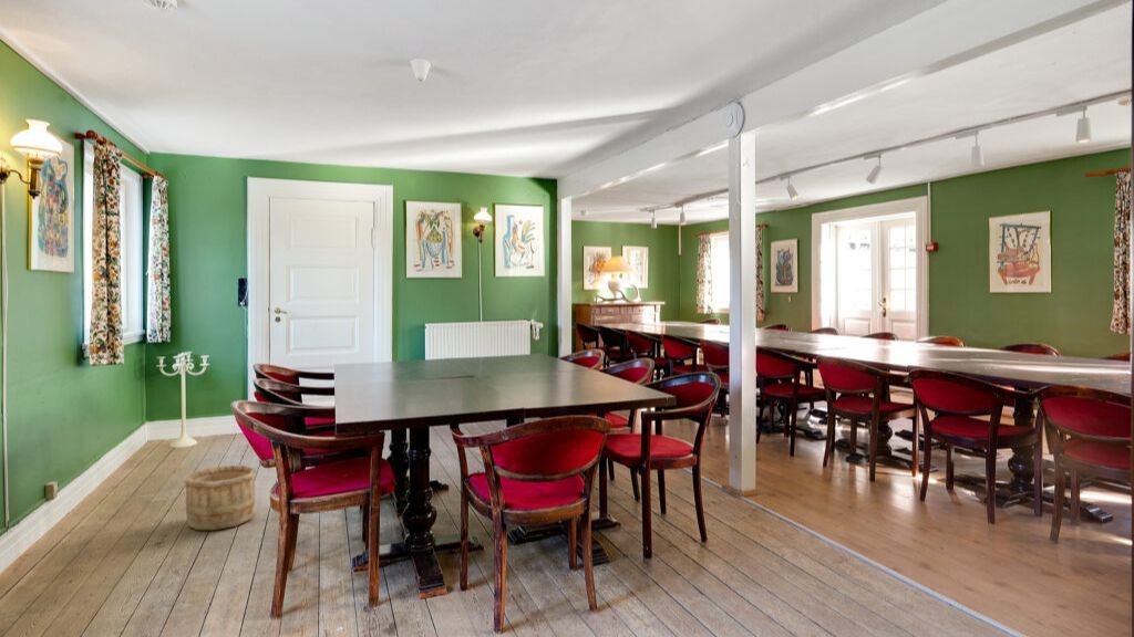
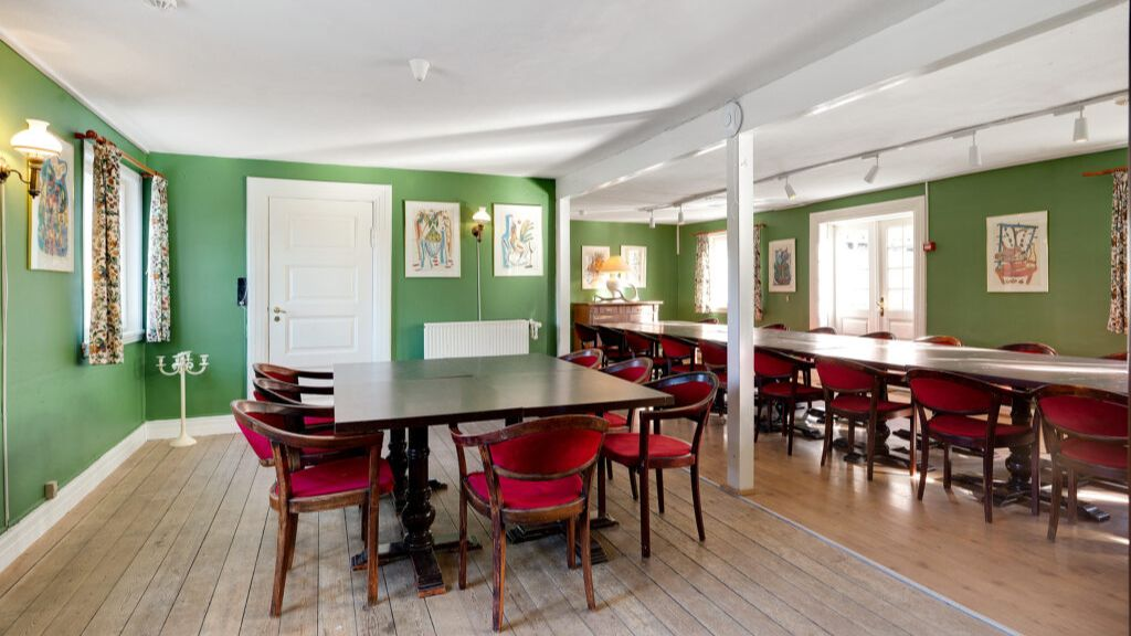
- wooden bucket (221, 497)
